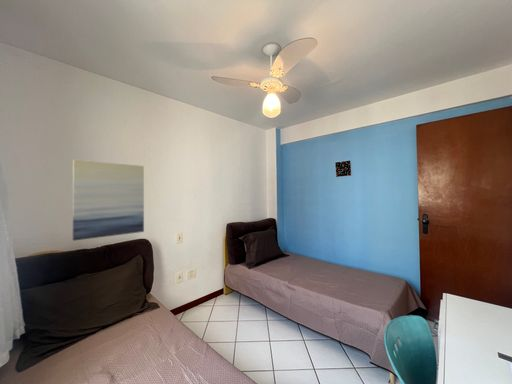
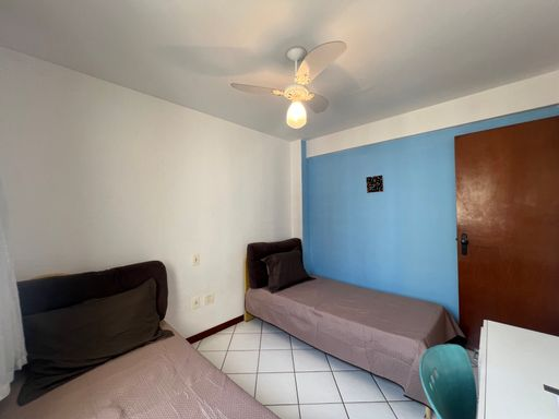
- wall art (111, 199)
